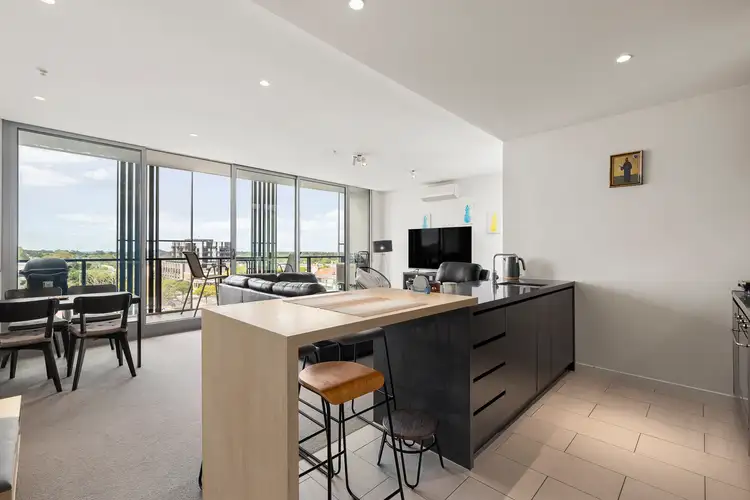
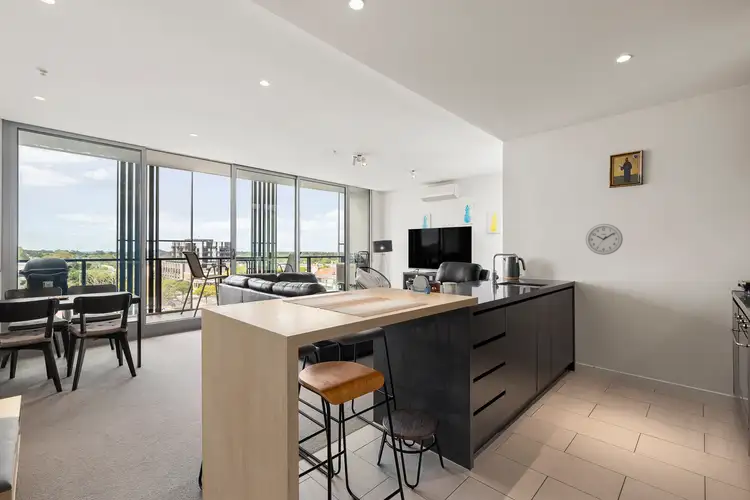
+ wall clock (603, 239)
